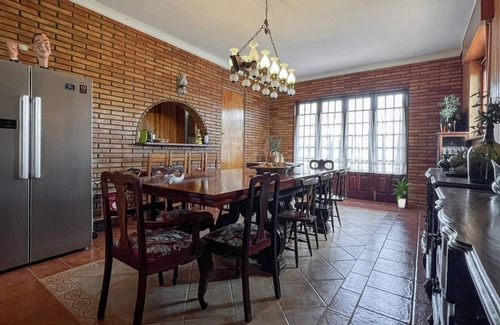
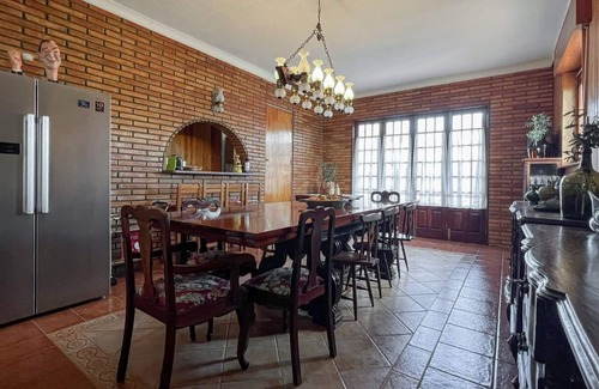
- indoor plant (401, 191)
